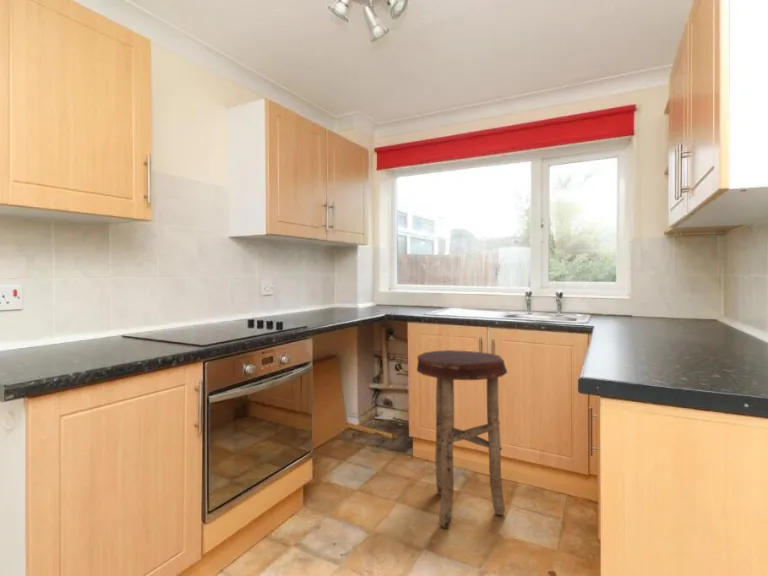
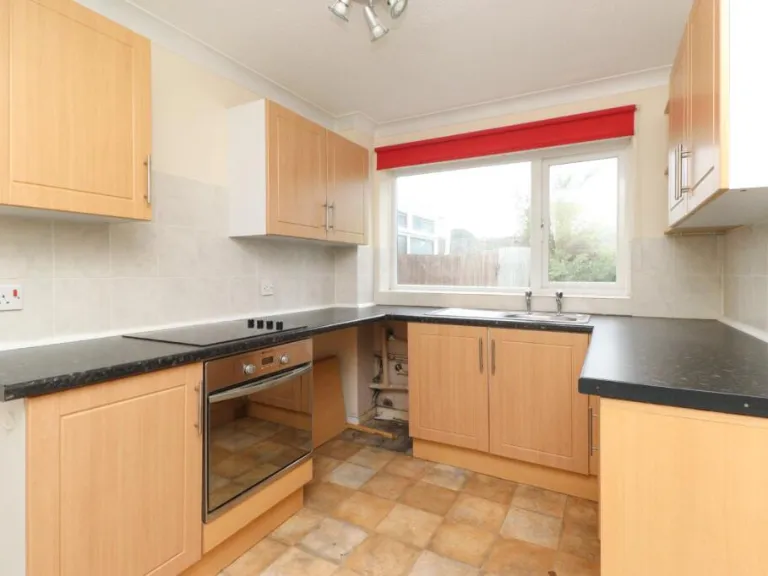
- stool (460, 432)
